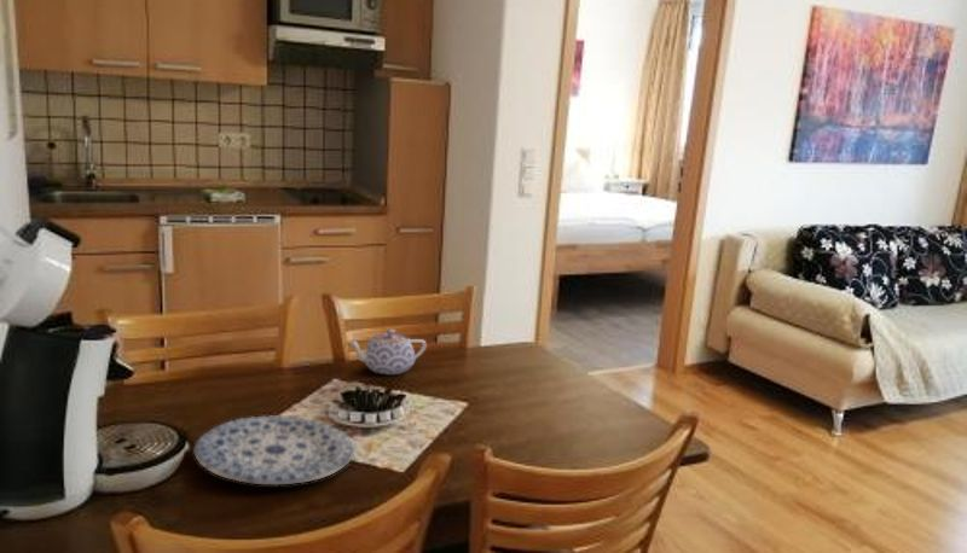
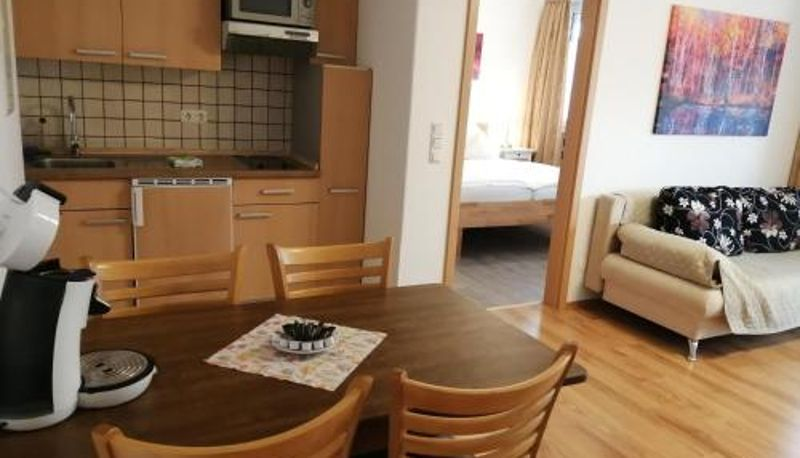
- plate (276, 448)
- teapot (387, 349)
